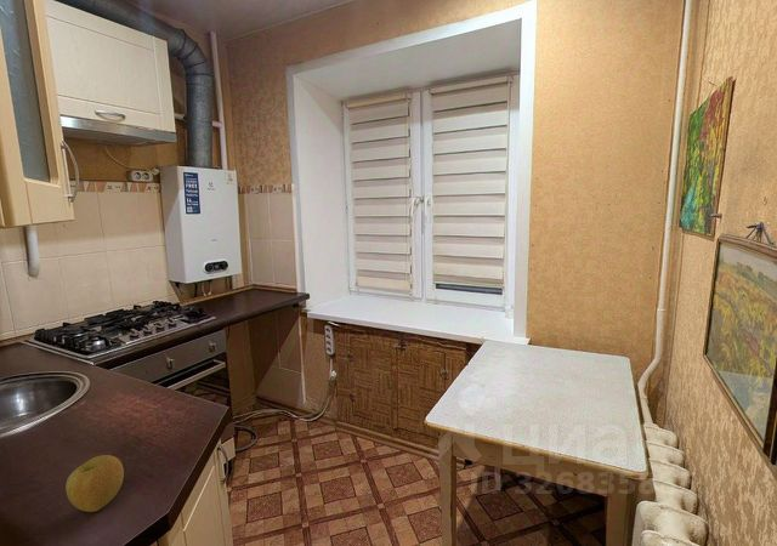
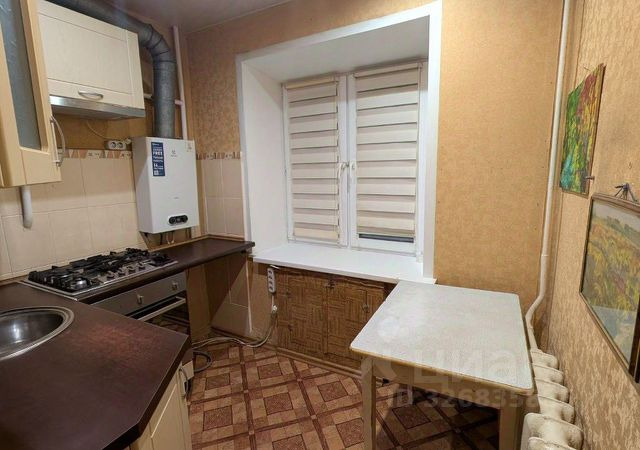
- apple (96, 484)
